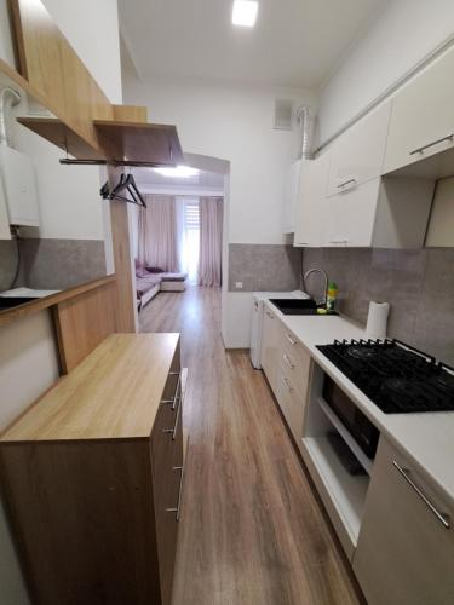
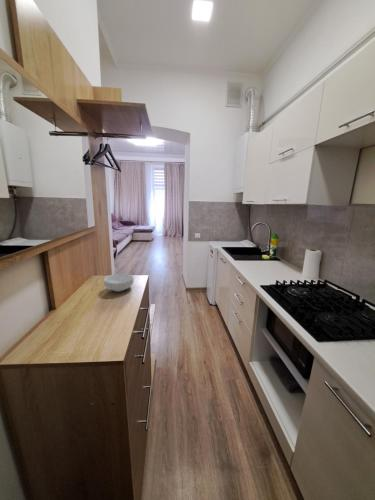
+ cereal bowl (119, 283)
